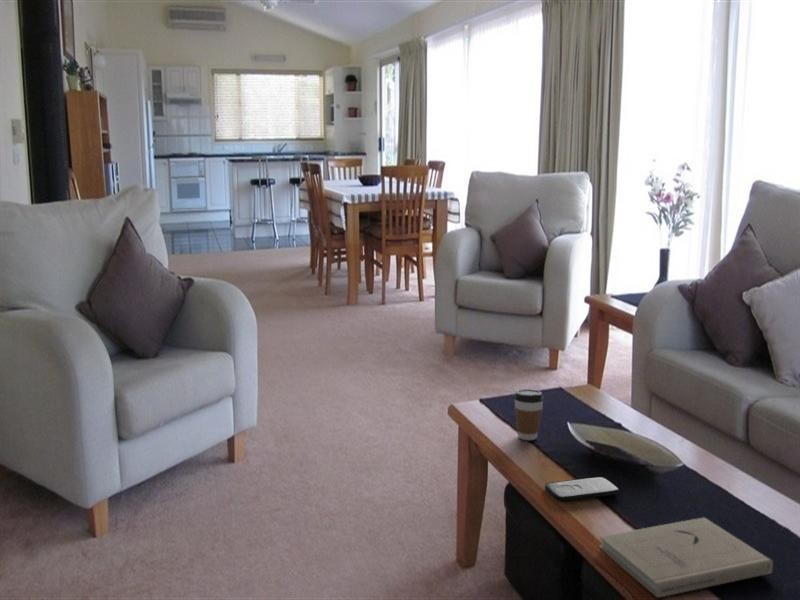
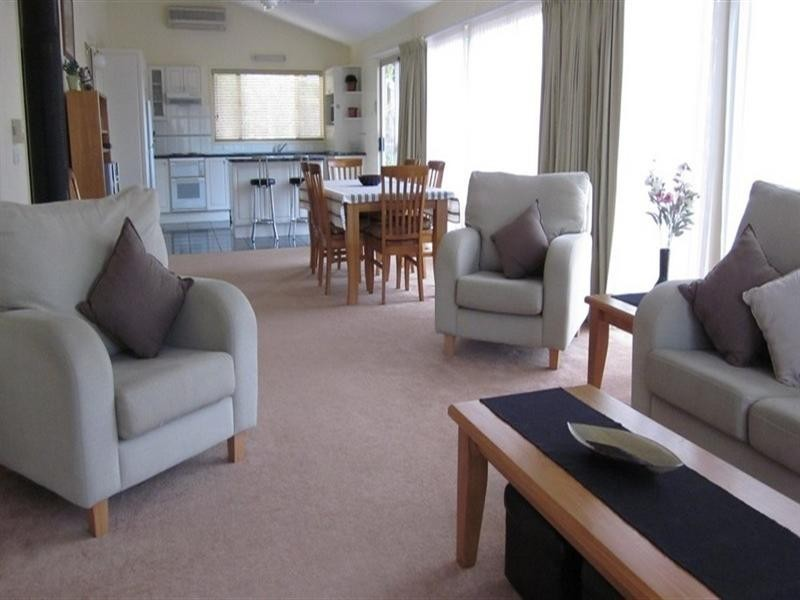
- book (682, 554)
- smartphone (581, 488)
- coffee cup (528, 414)
